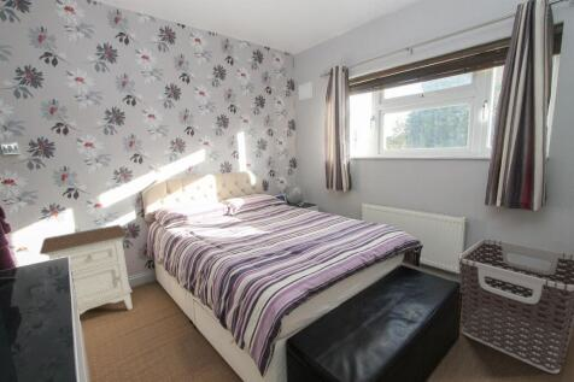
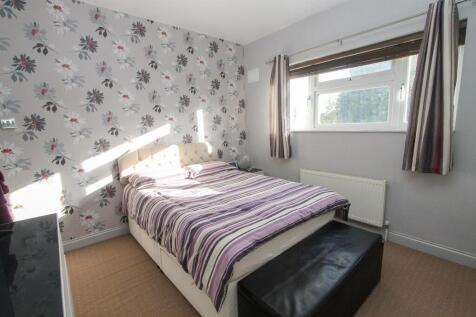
- clothes hamper (516, 296)
- nightstand (92, 274)
